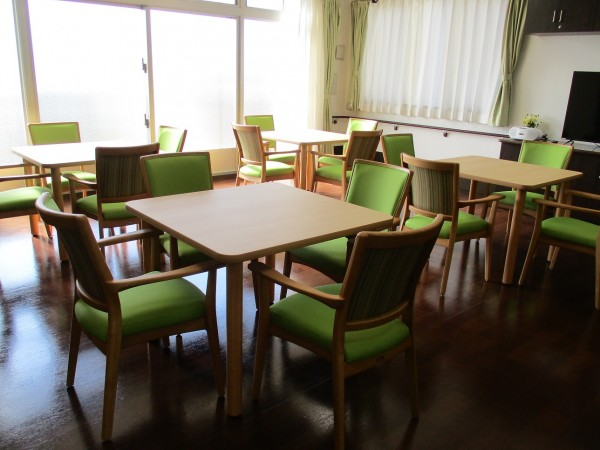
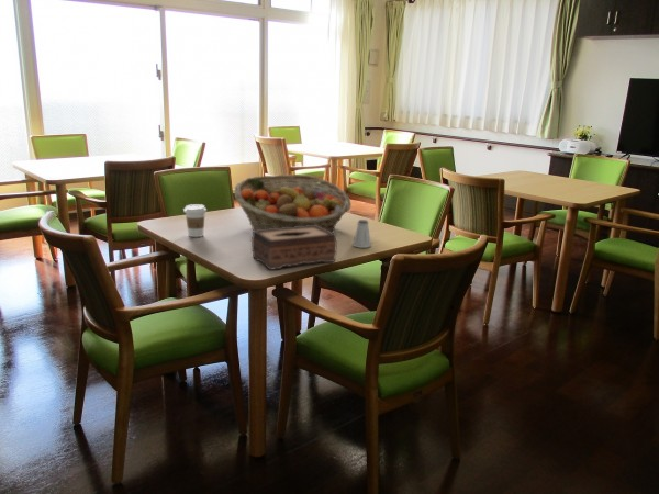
+ tissue box (293, 246)
+ saltshaker (362, 233)
+ coffee cup (196, 221)
+ fruit basket (292, 204)
